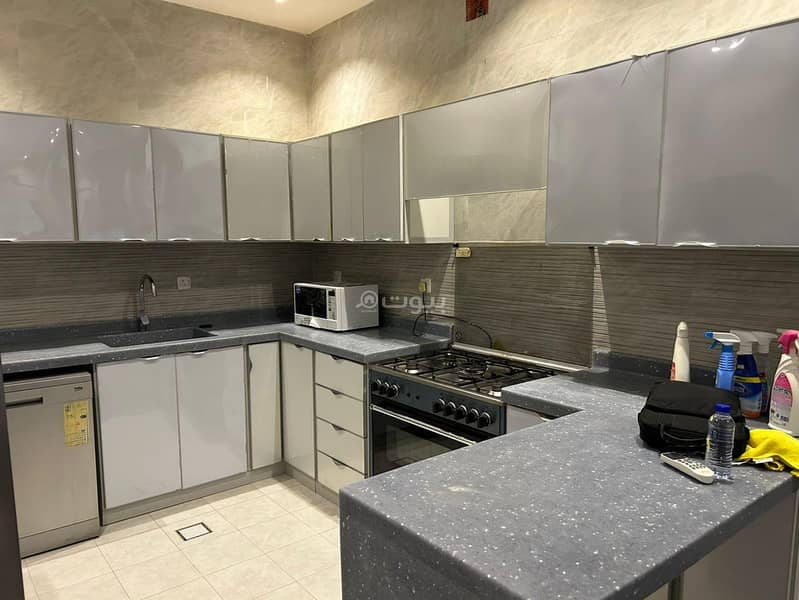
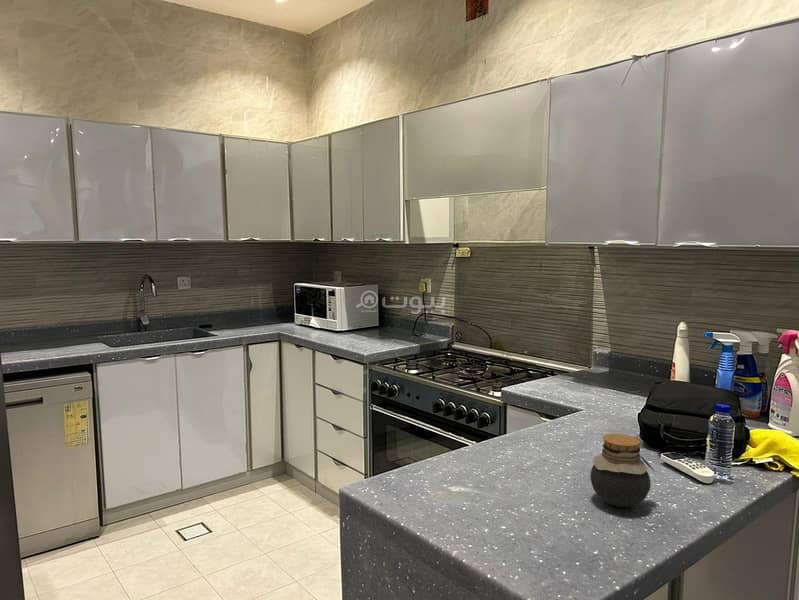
+ jar (623, 471)
